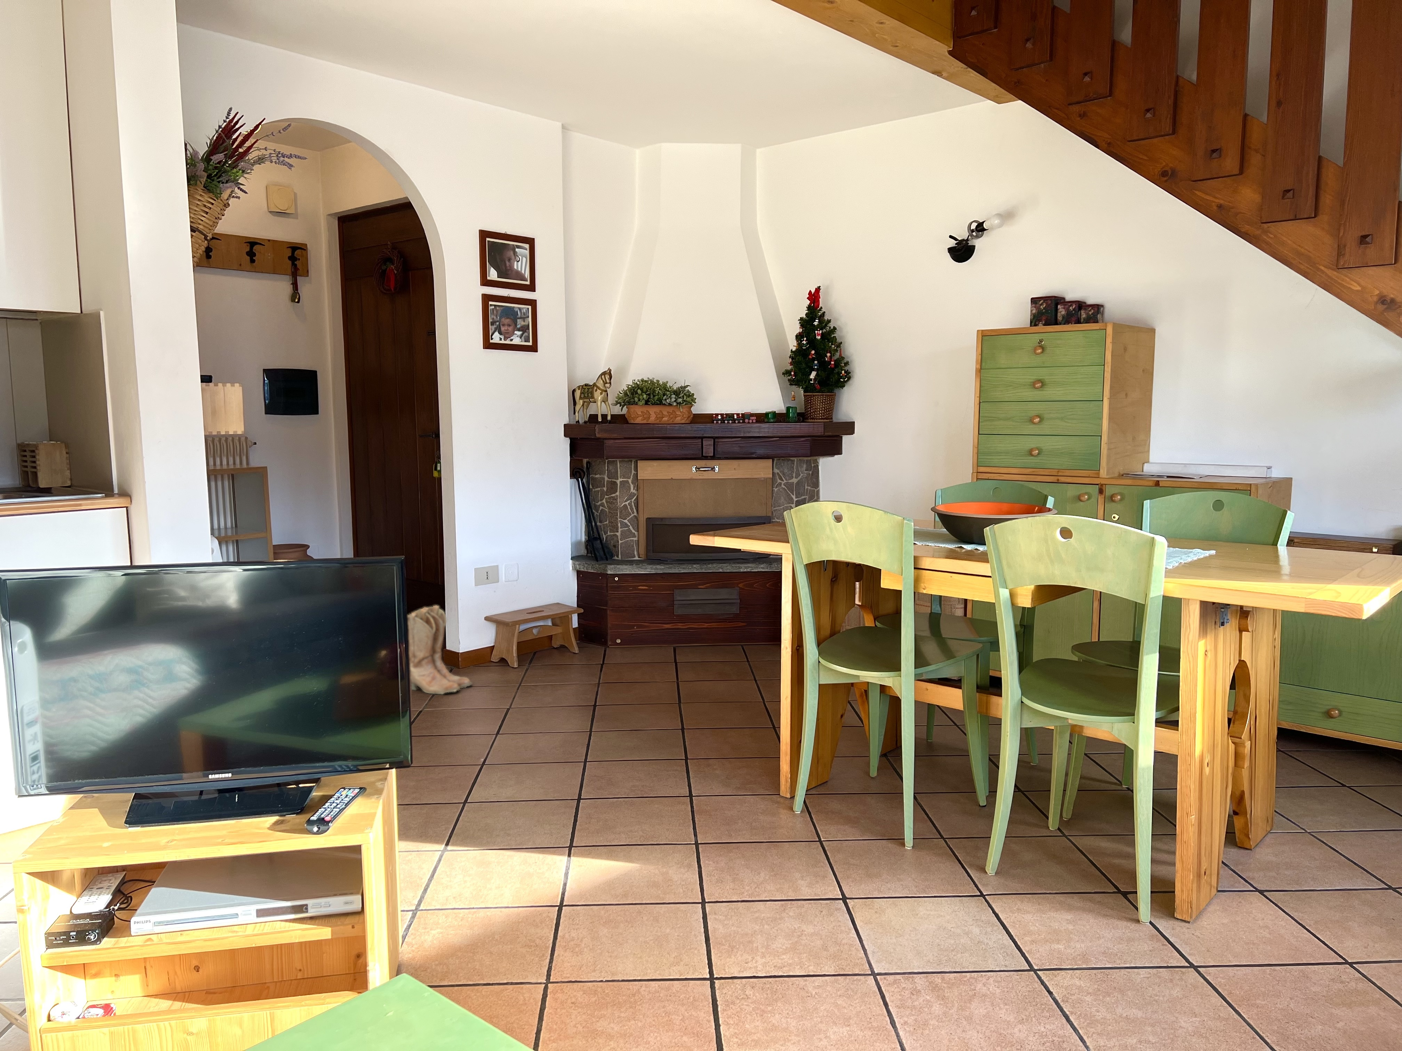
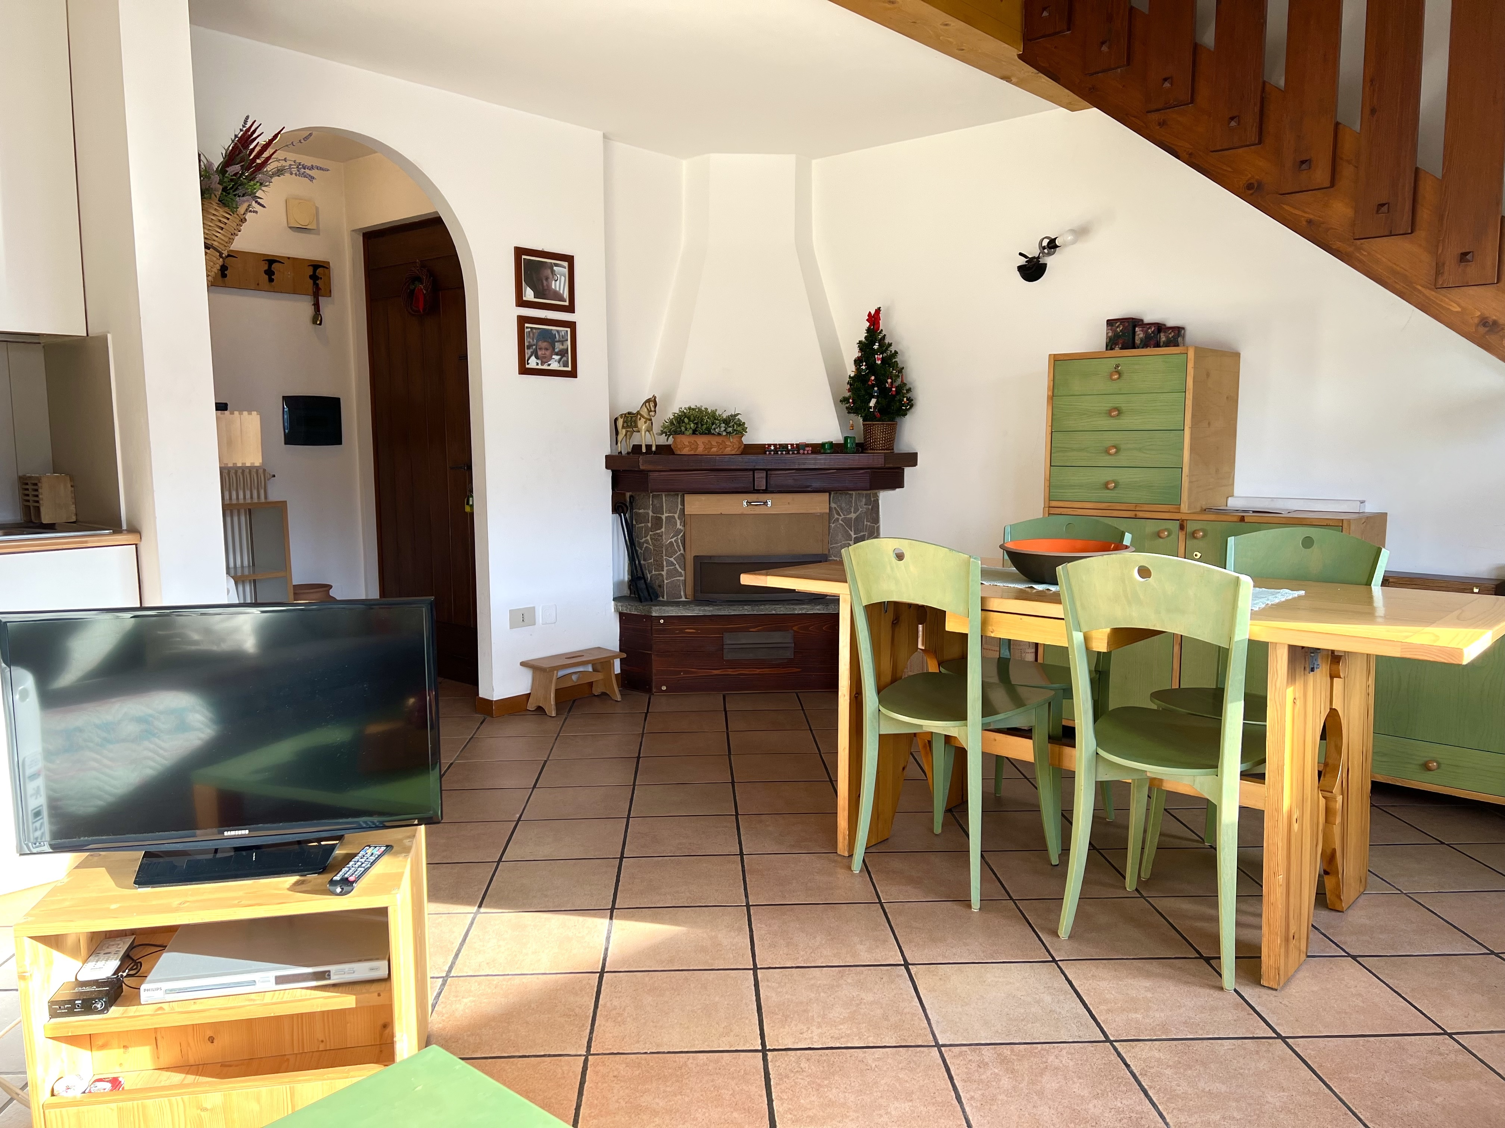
- boots (436, 647)
